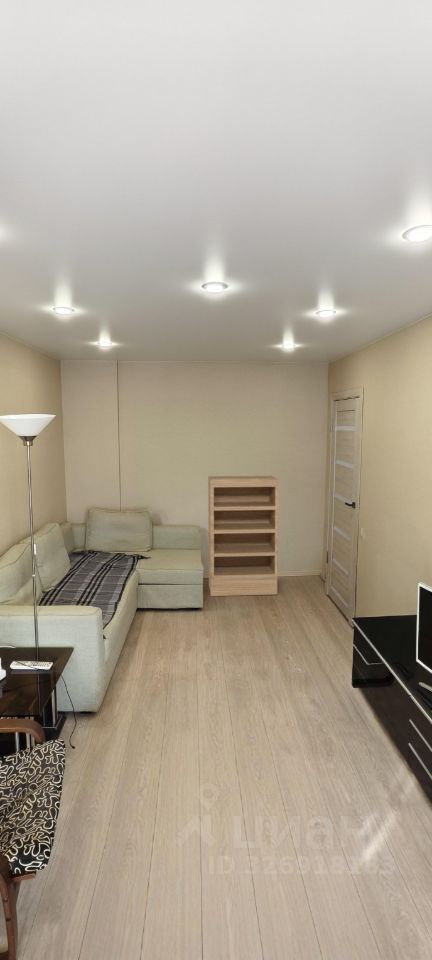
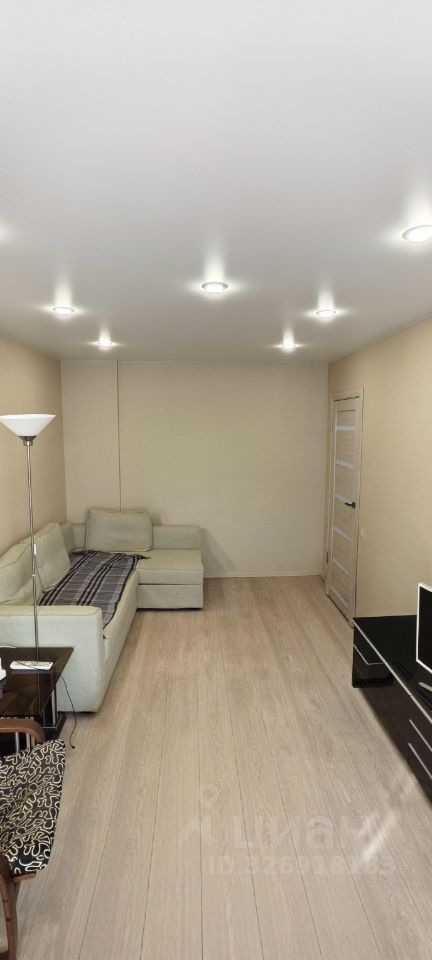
- bookcase (242, 534)
